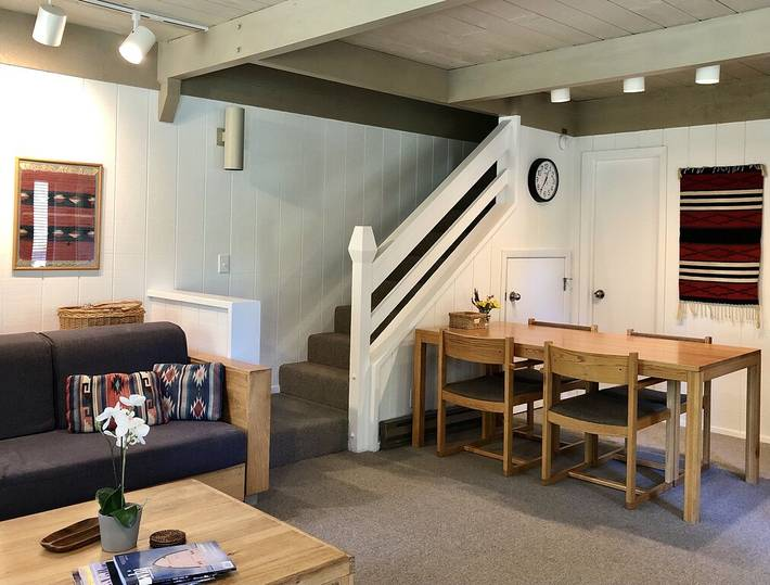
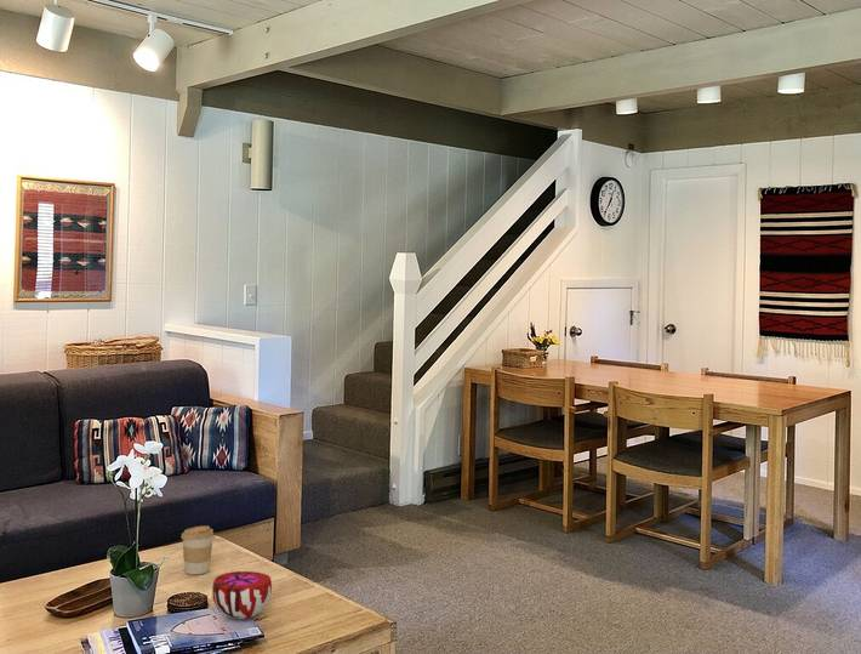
+ coffee cup (196, 548)
+ decorative bowl (241, 597)
